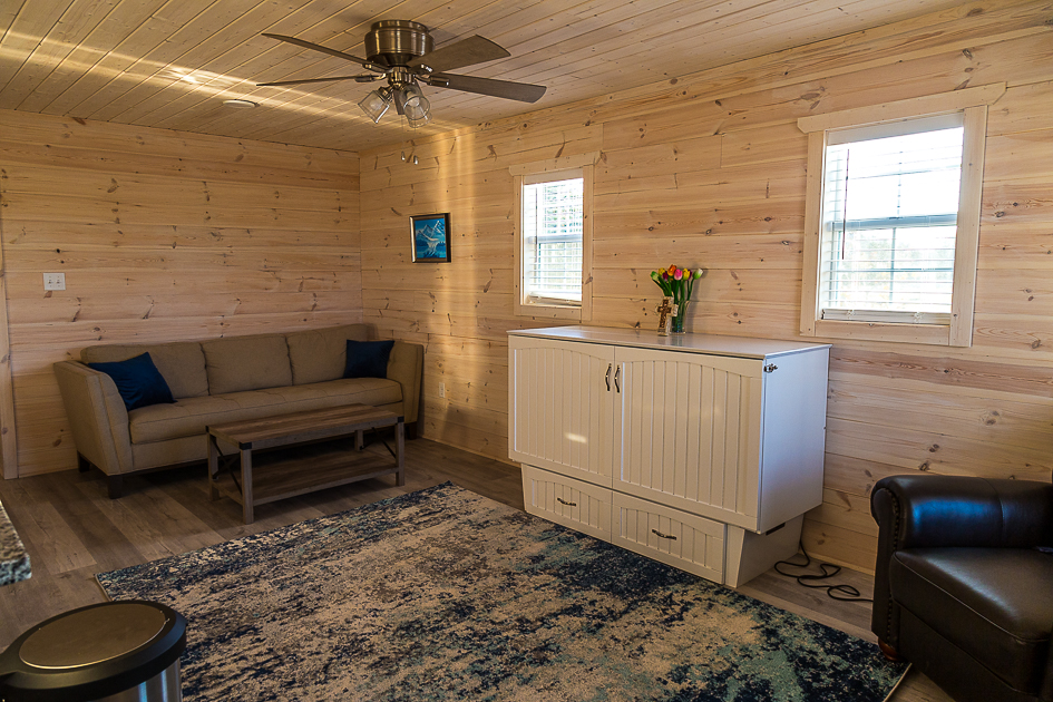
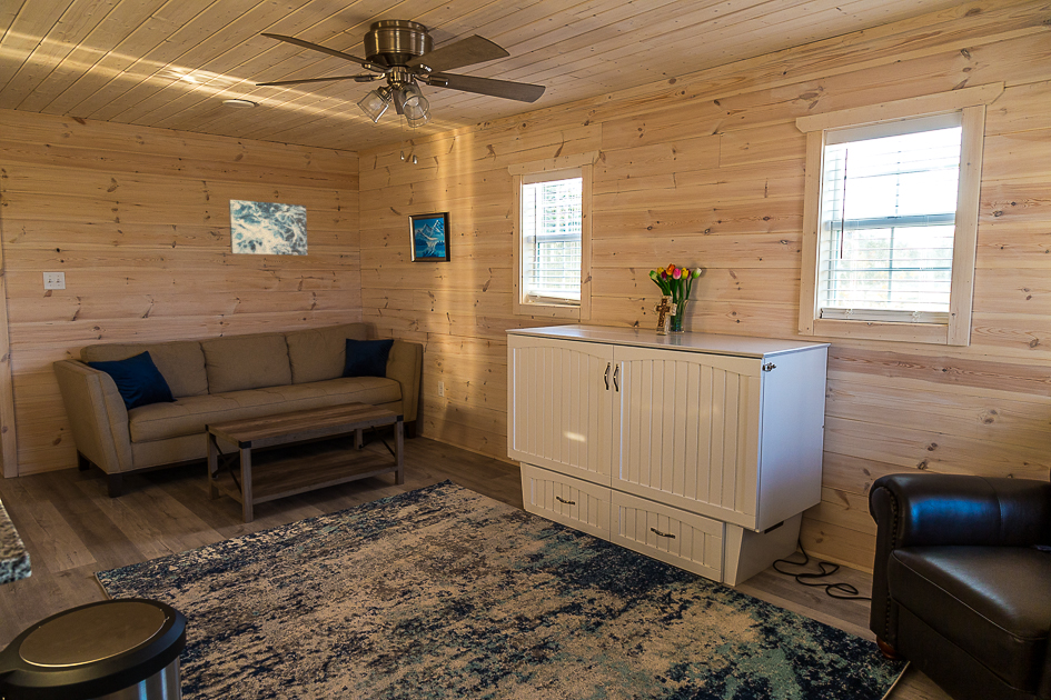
+ wall art (269, 228)
